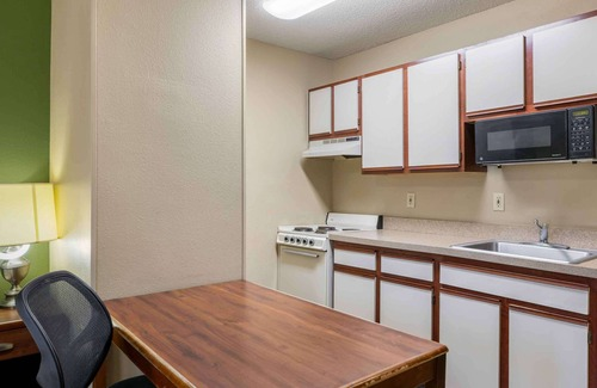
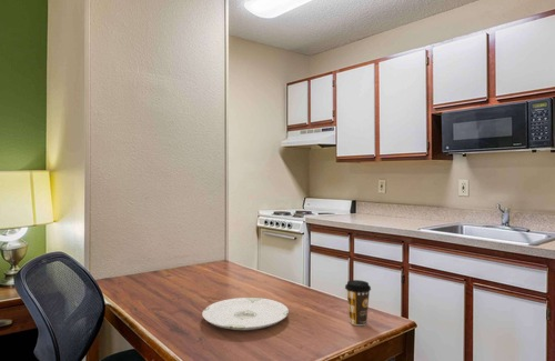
+ coffee cup (357, 302)
+ plate (245, 313)
